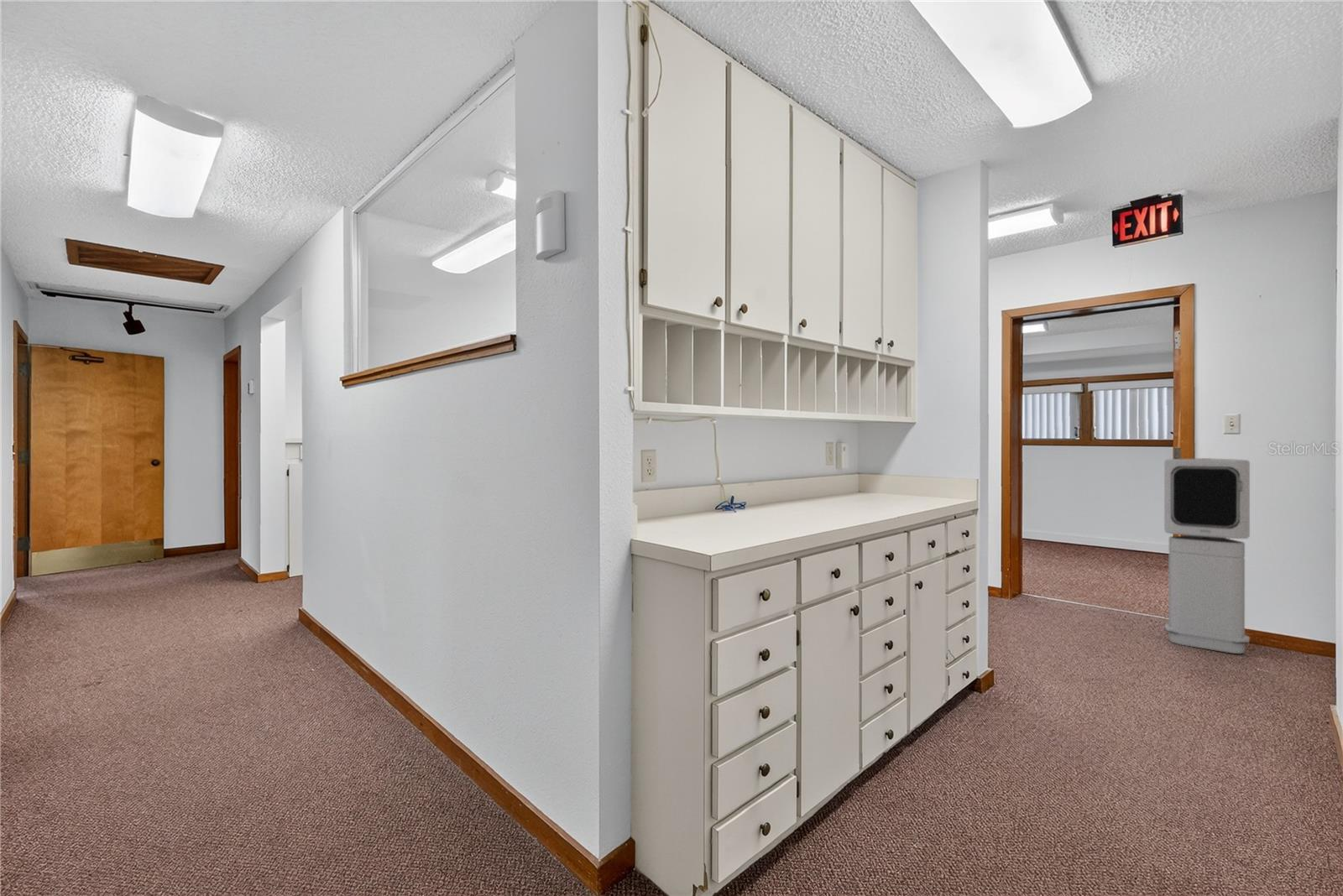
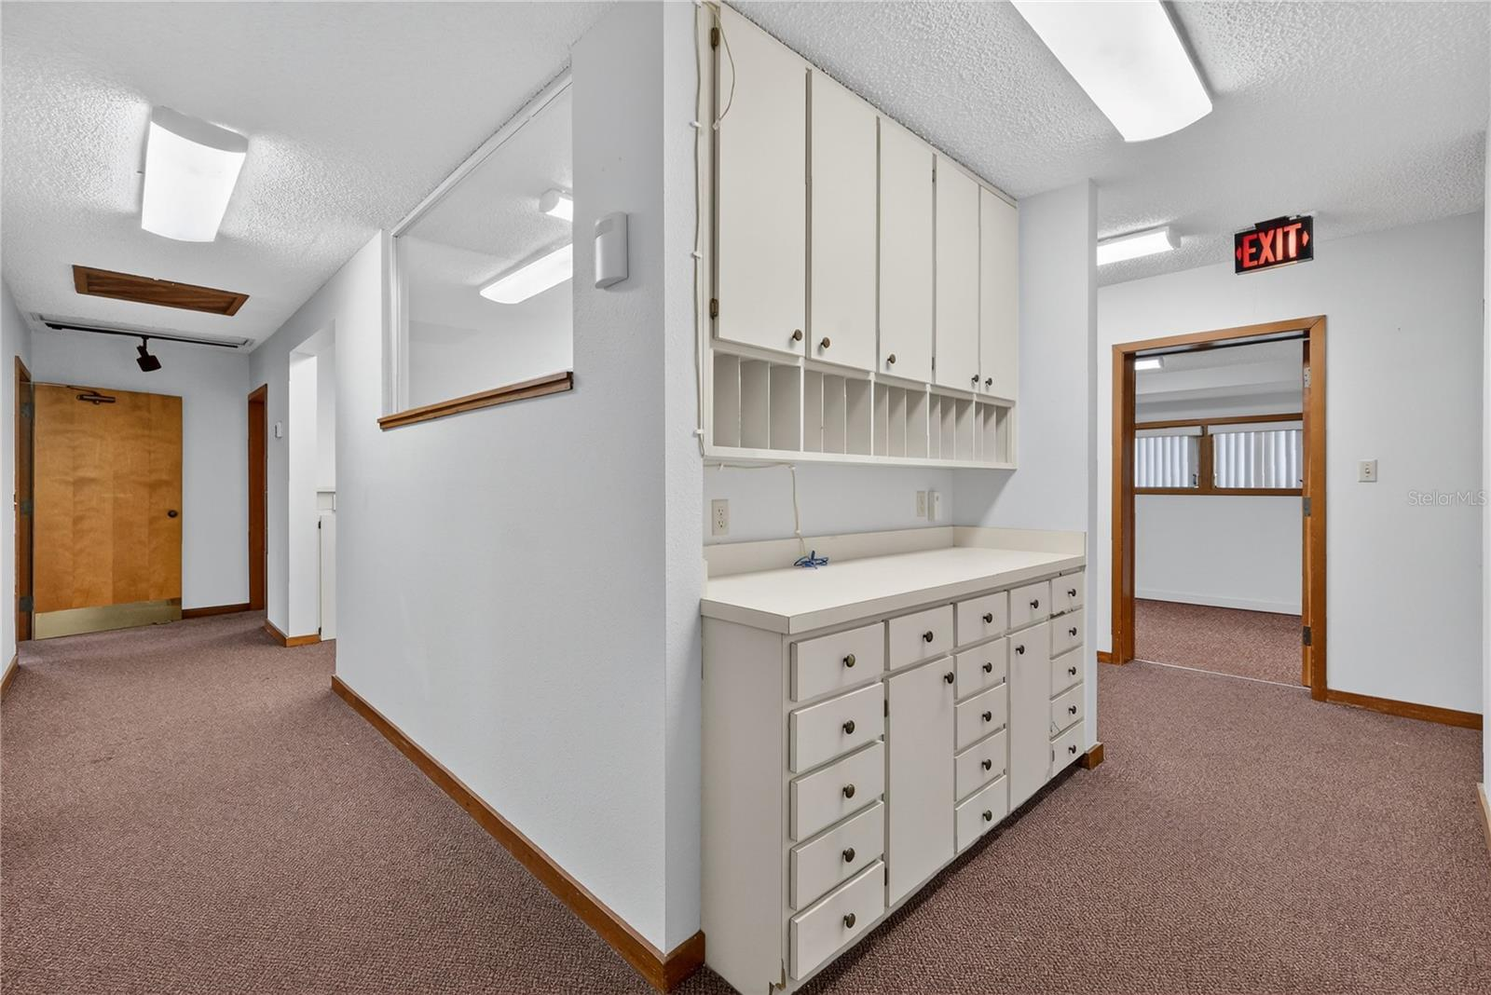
- air purifier (1206, 550)
